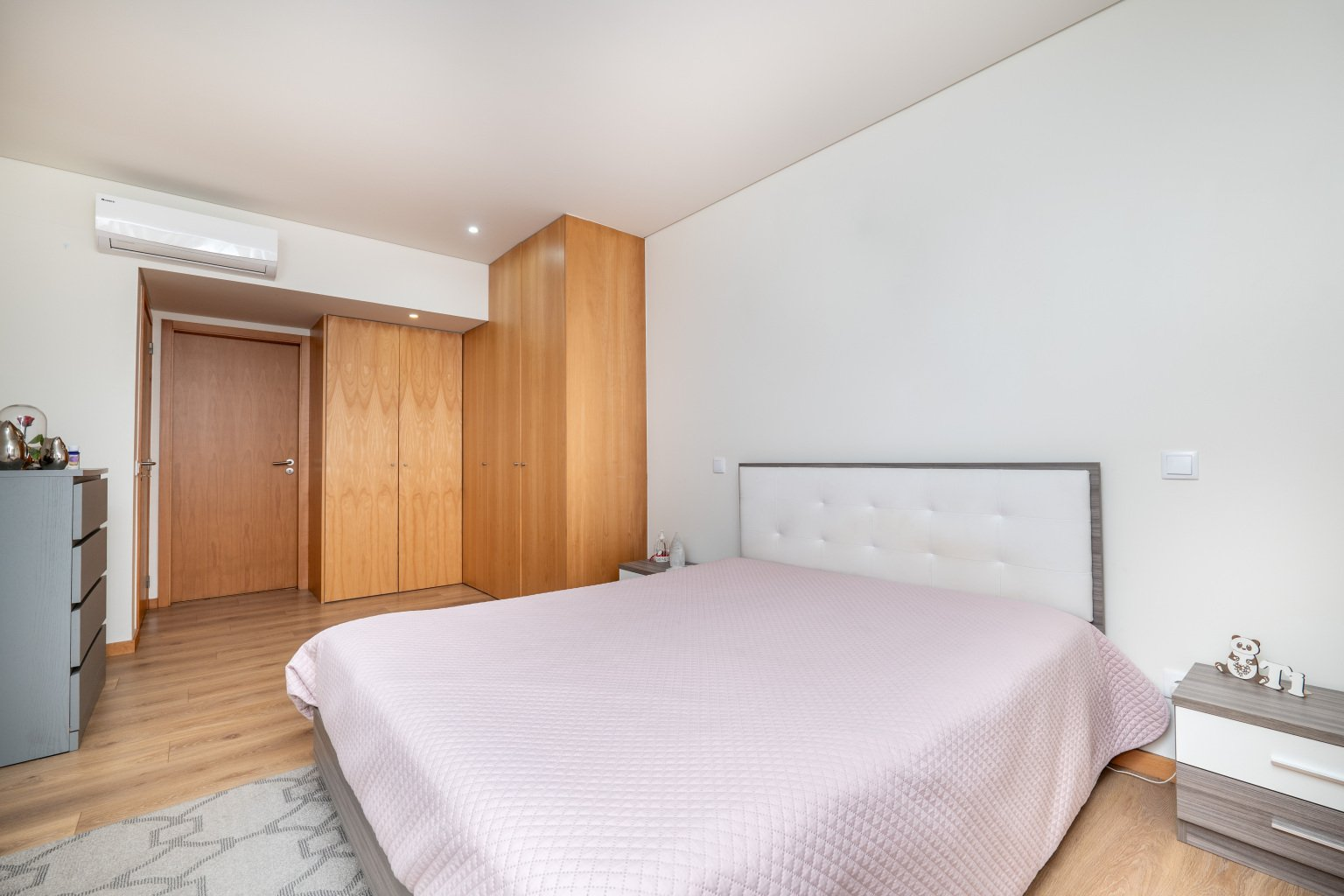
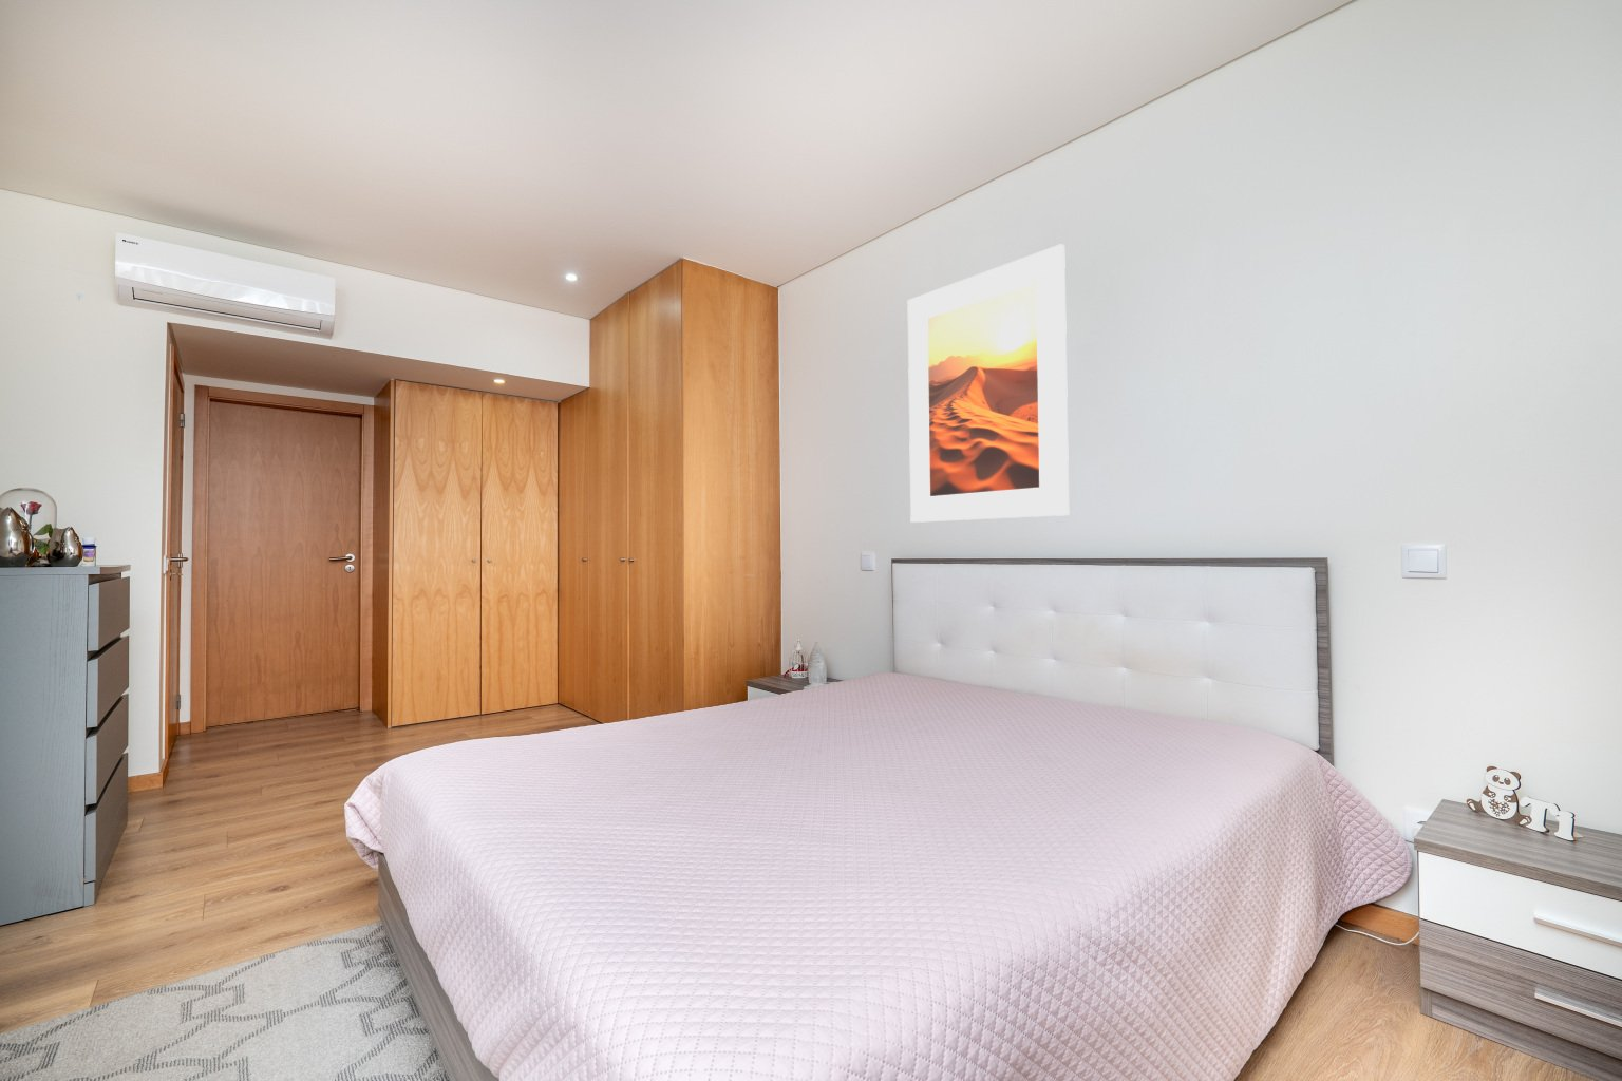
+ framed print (980, 397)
